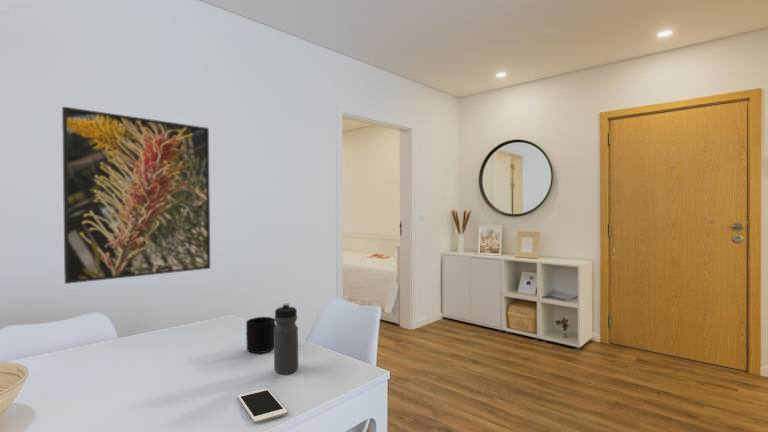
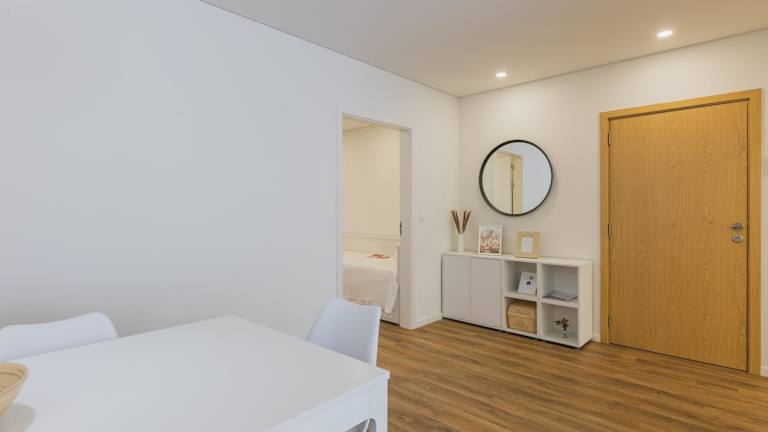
- water bottle (286, 336)
- cell phone (261, 404)
- mug (264, 333)
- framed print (144, 197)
